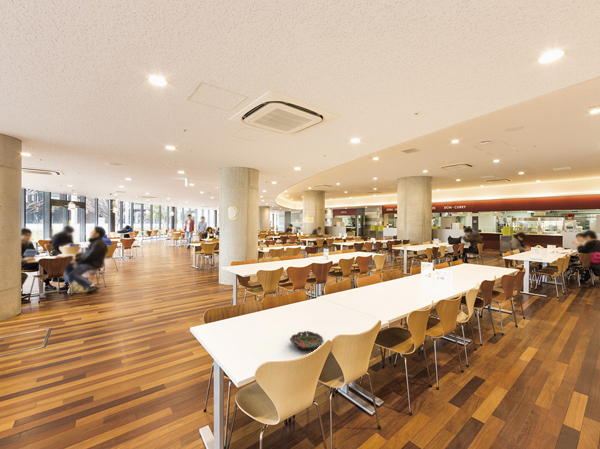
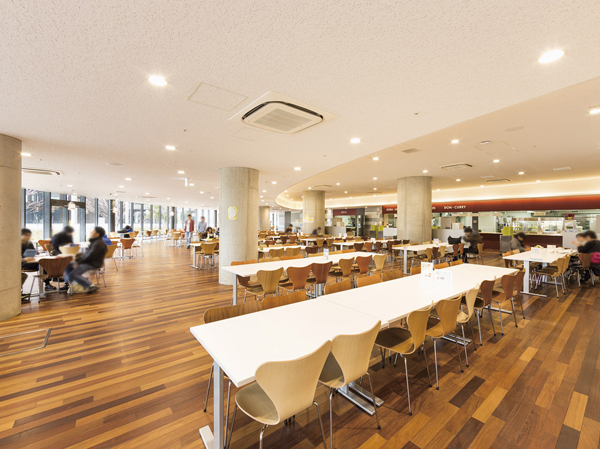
- bowl (306, 341)
